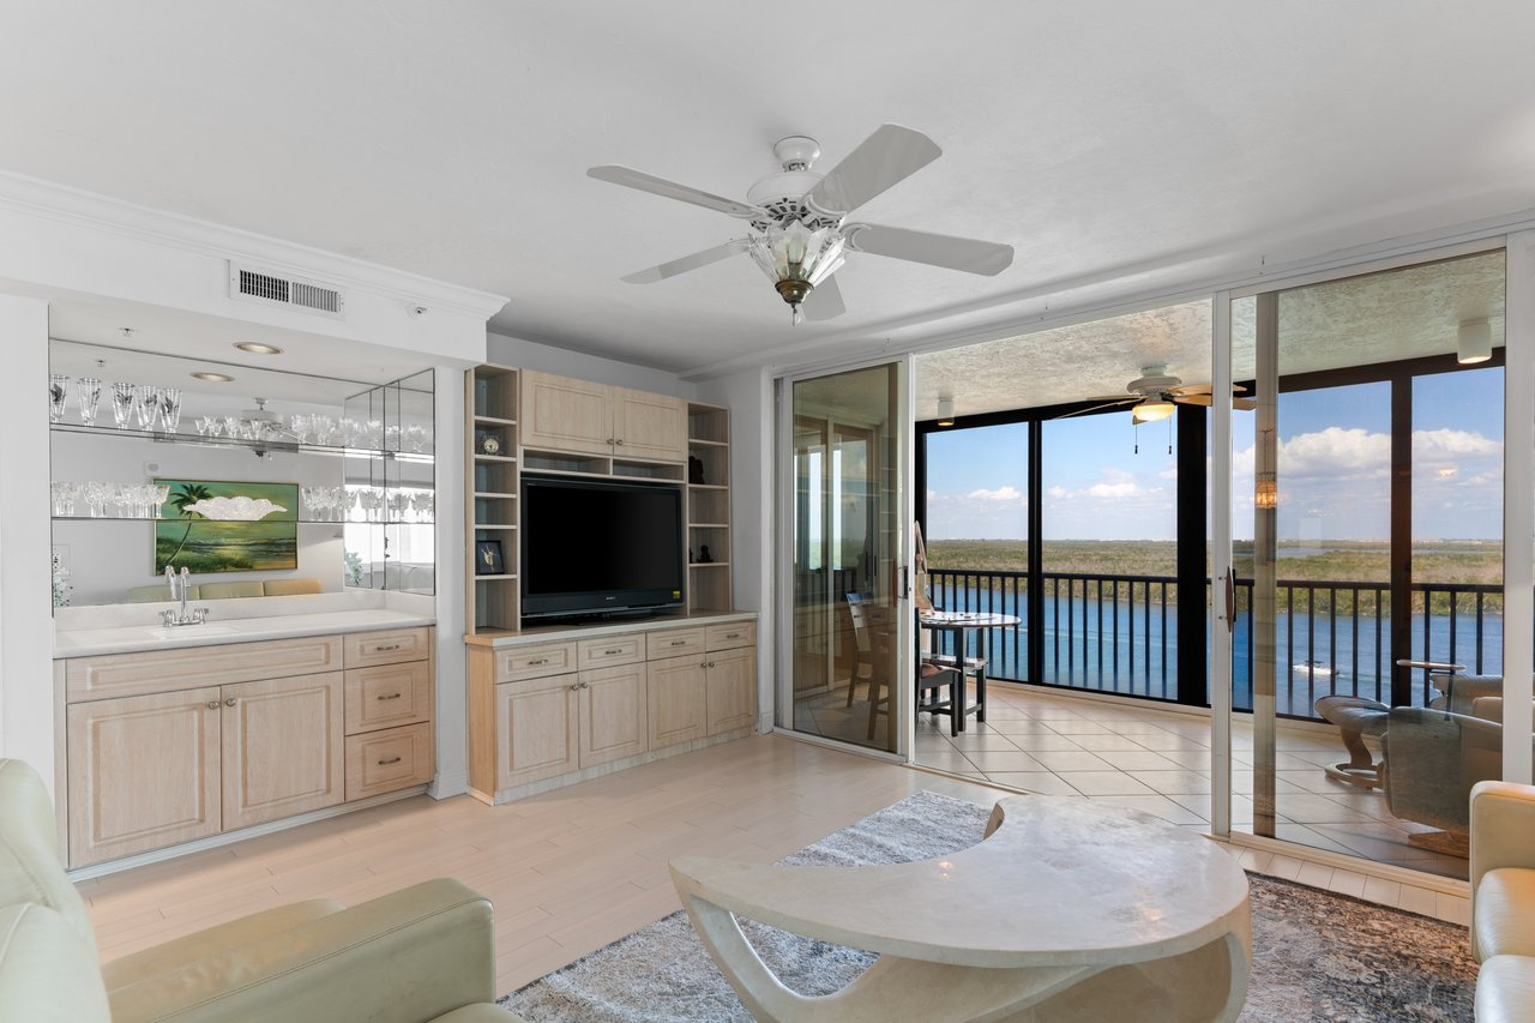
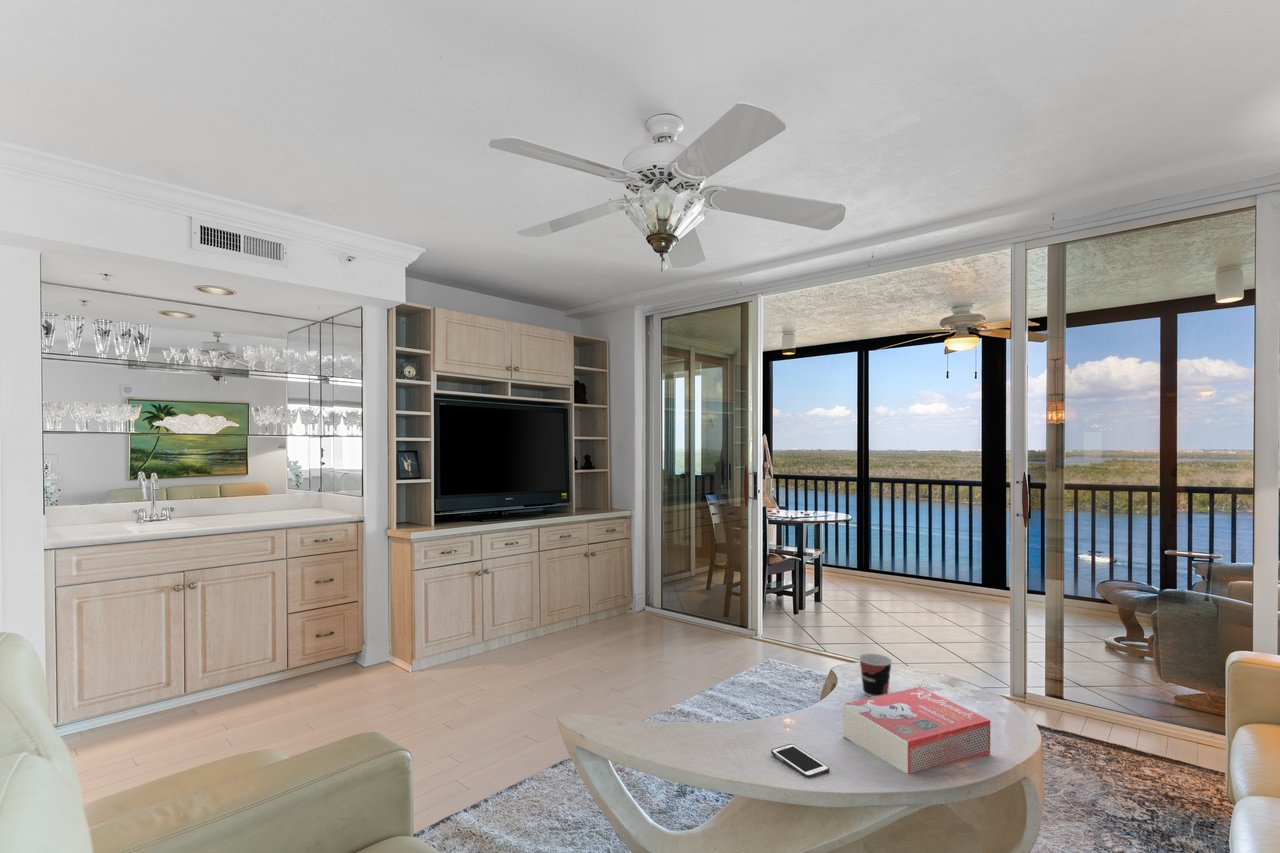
+ cell phone (799, 760)
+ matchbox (914, 728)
+ cup (875, 676)
